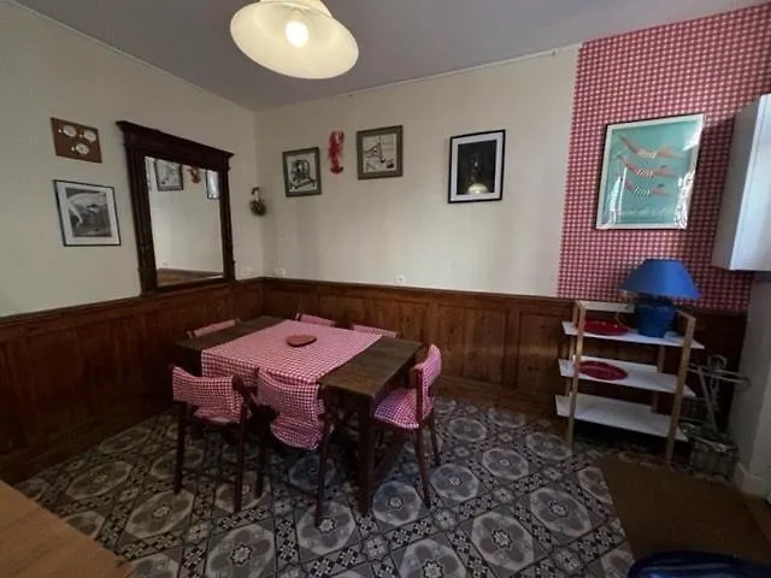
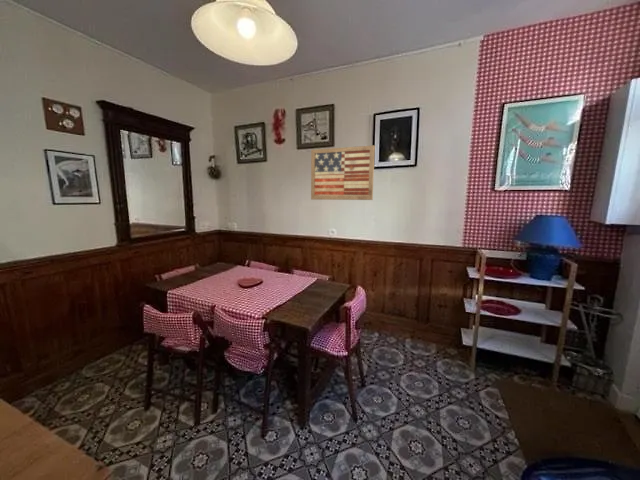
+ wall art (340, 174)
